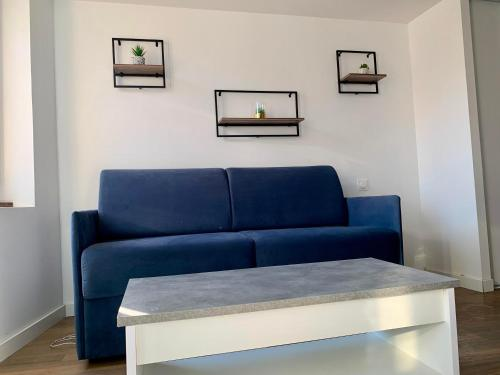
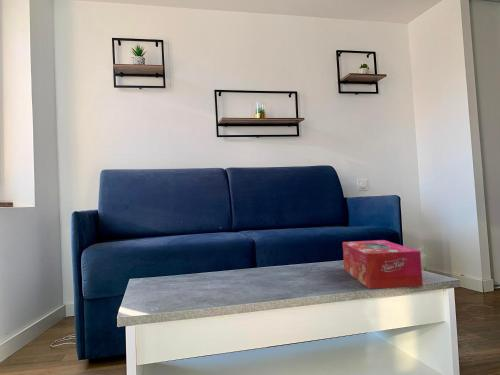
+ tissue box (377, 261)
